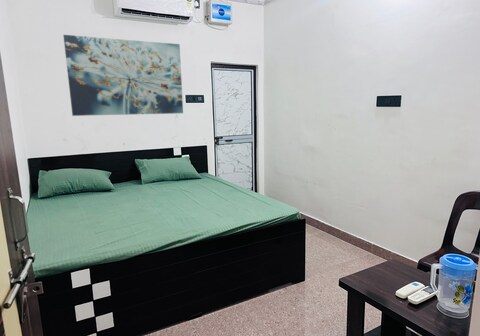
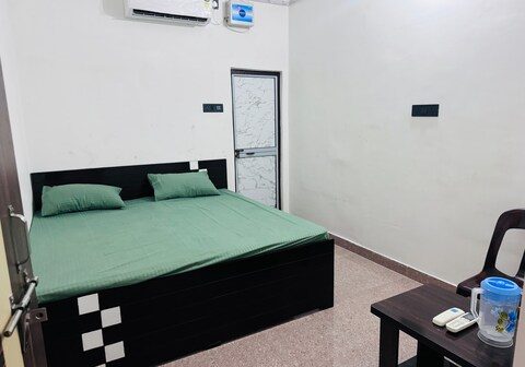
- wall art (128, 78)
